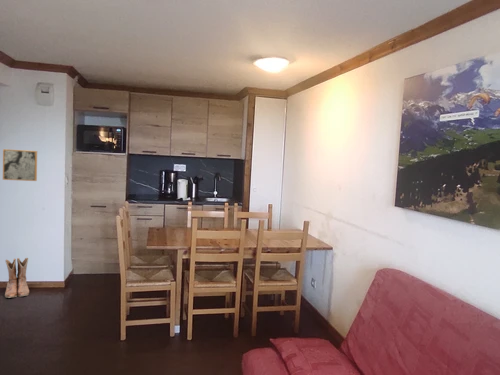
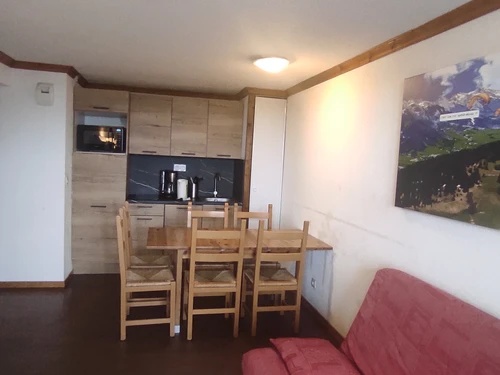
- wall art (20, 165)
- boots (17, 276)
